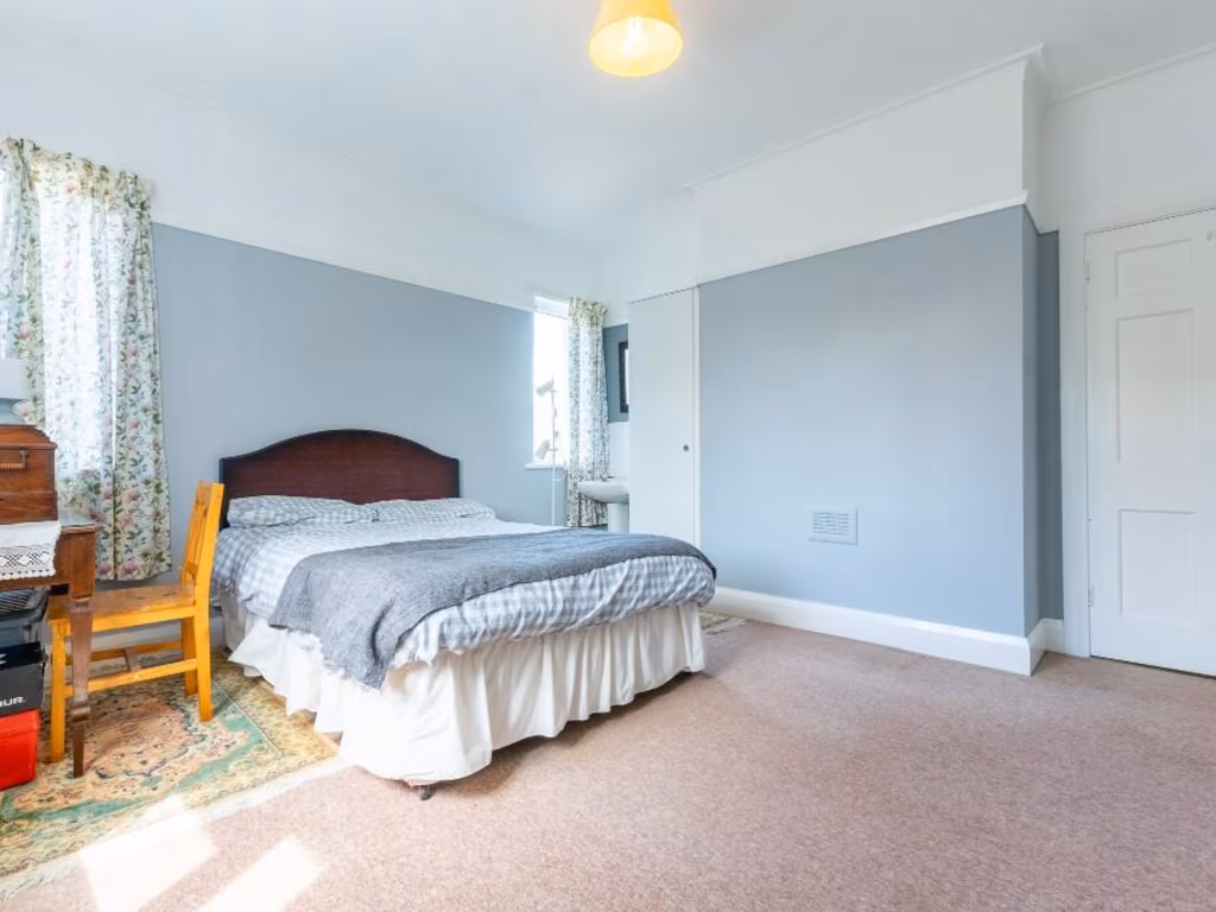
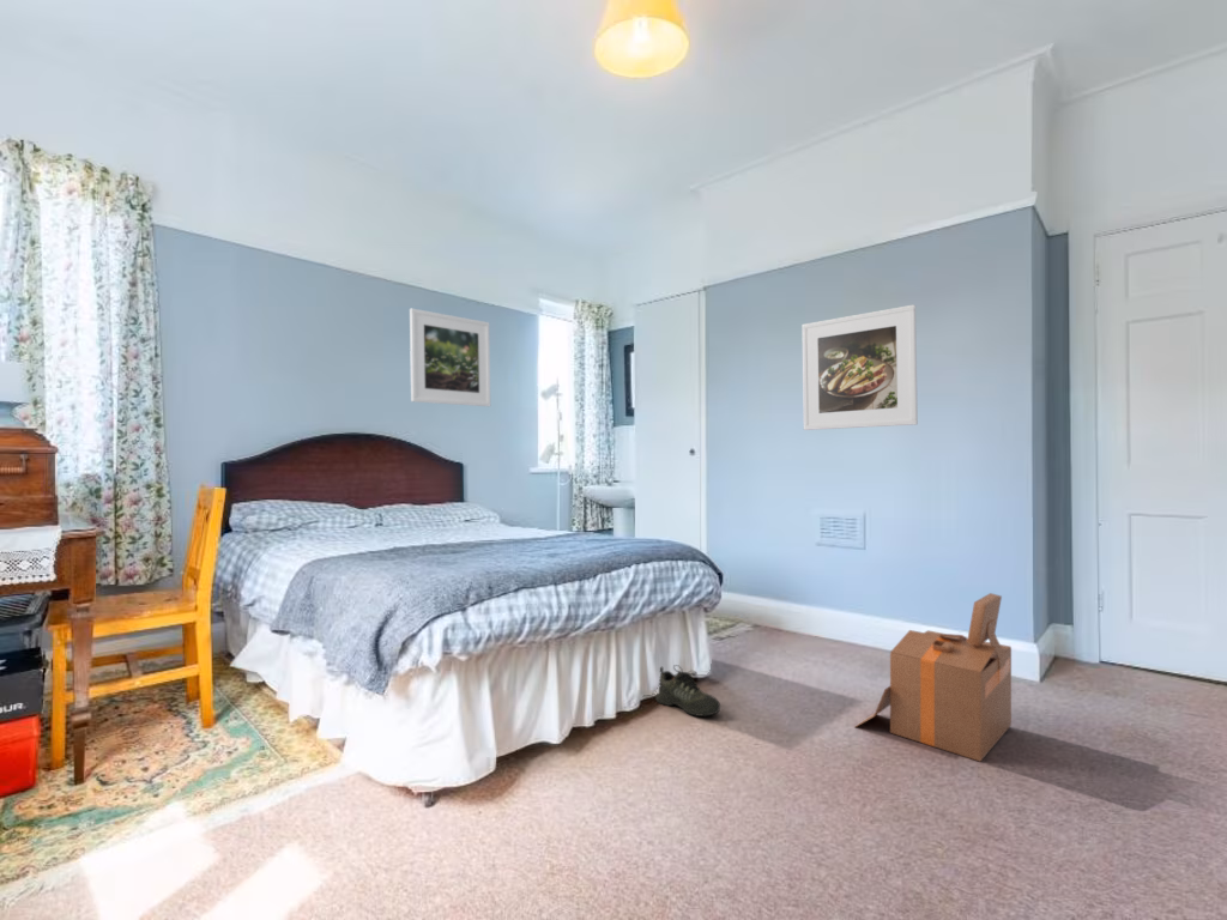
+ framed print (452, 359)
+ shoe (688, 684)
+ cardboard box (932, 660)
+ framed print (856, 371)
